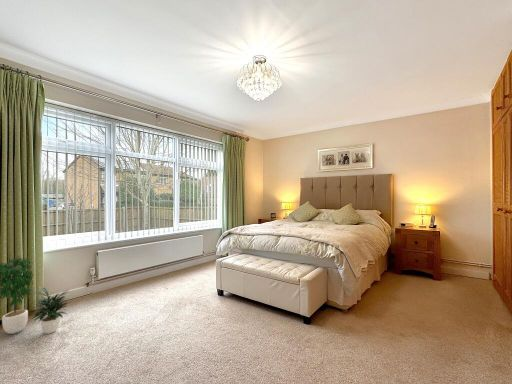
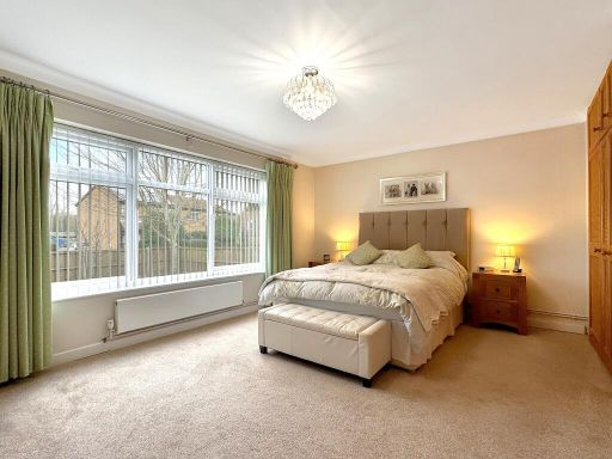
- potted plant (29, 292)
